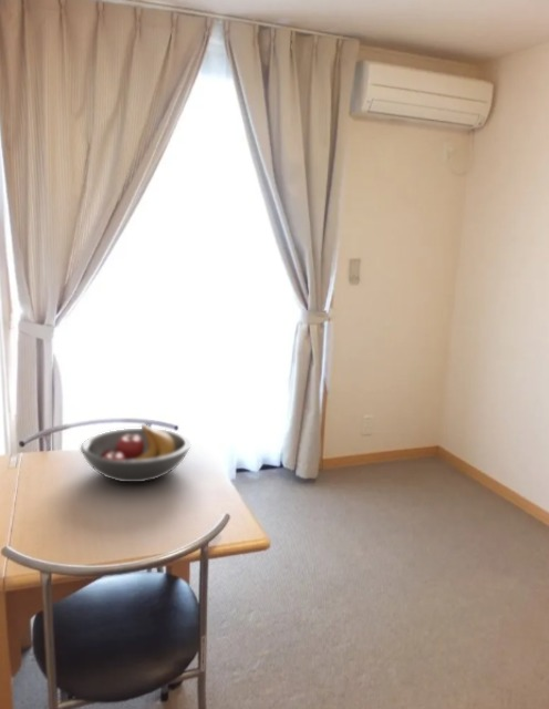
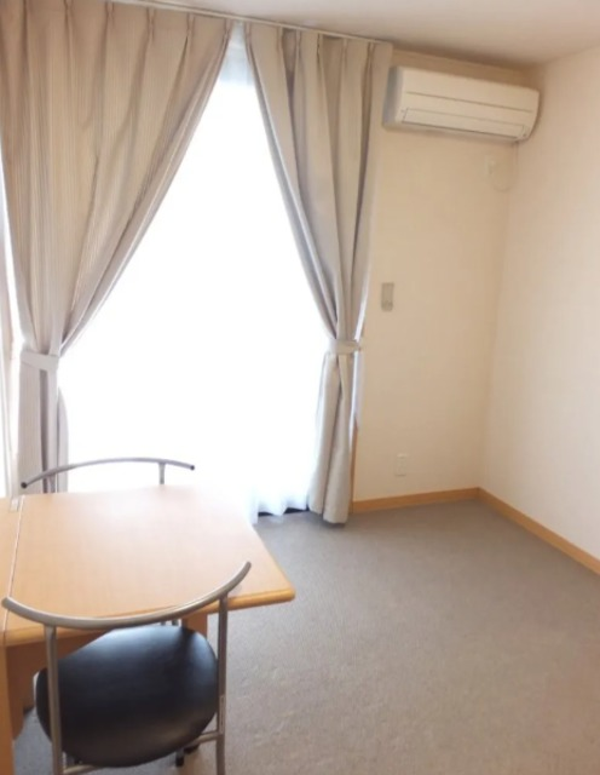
- fruit bowl (136, 454)
